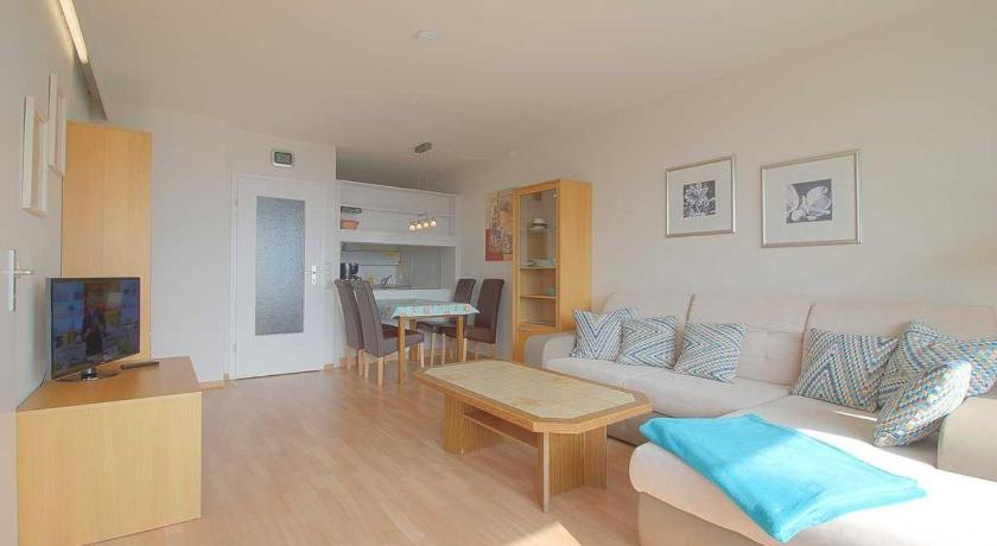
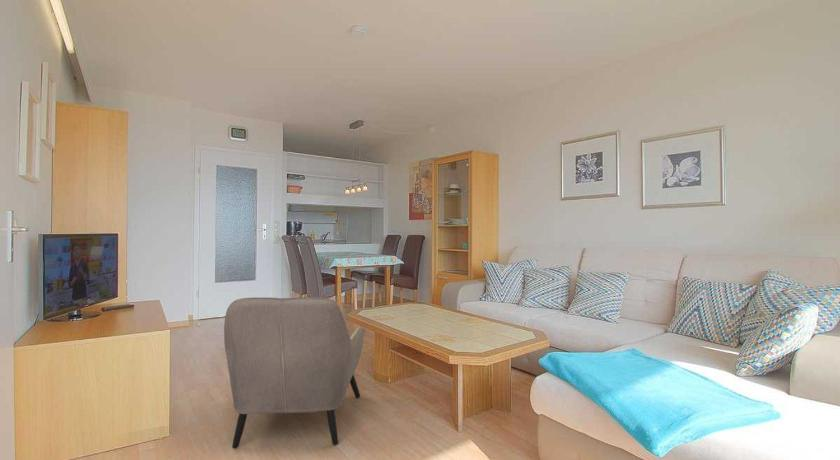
+ armchair (292, 355)
